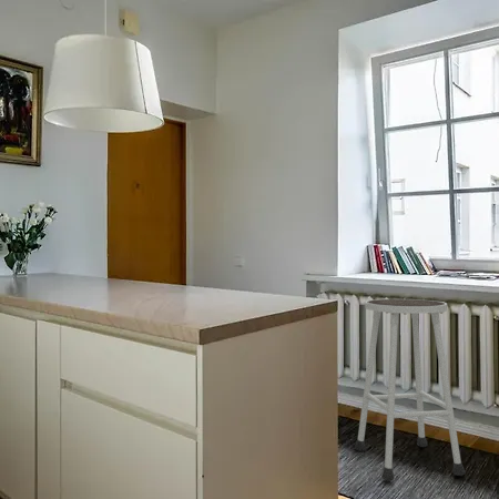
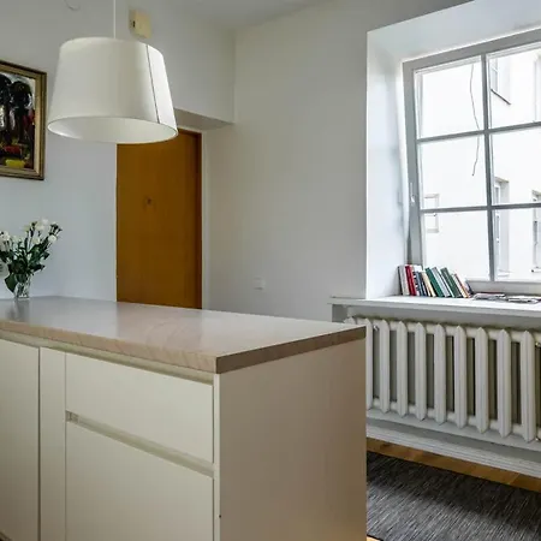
- stool (395, 381)
